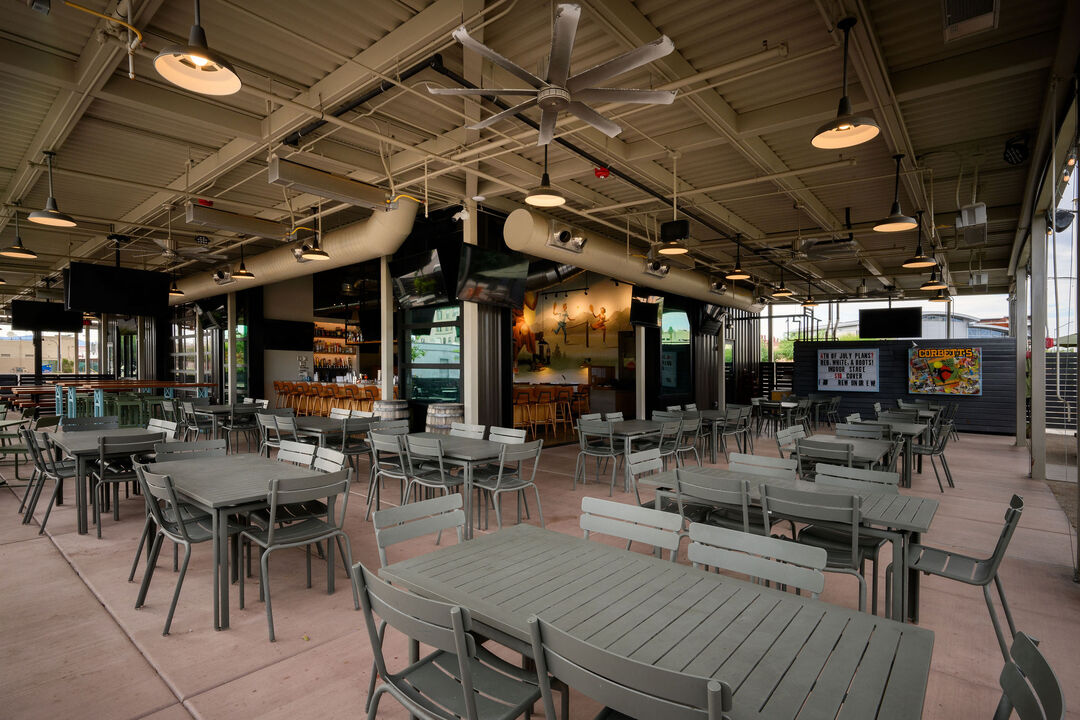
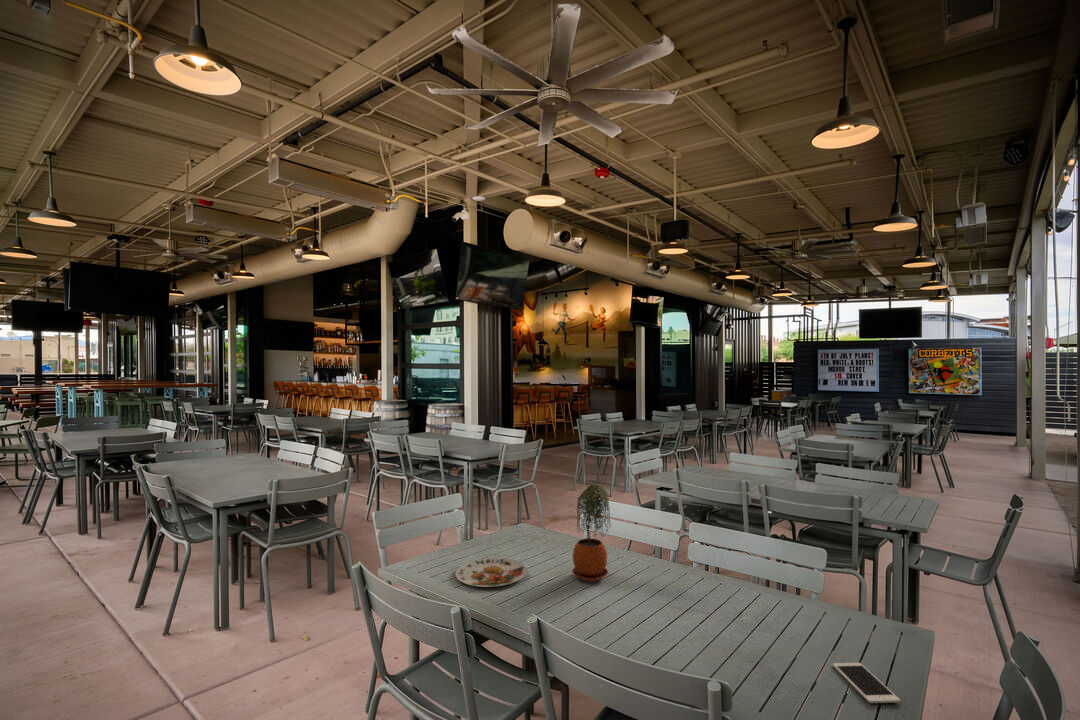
+ cell phone (864, 681)
+ plate (491, 572)
+ potted plant (592, 529)
